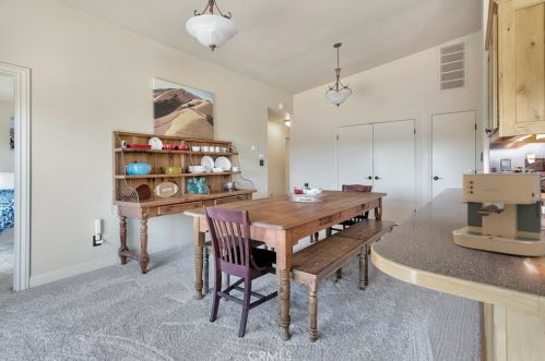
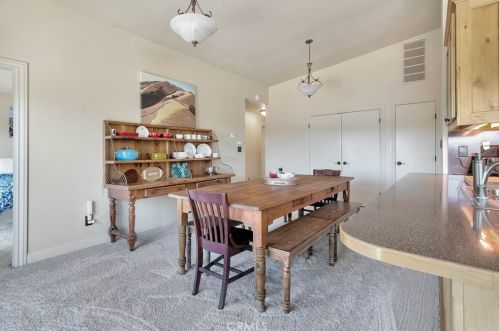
- coffee maker (497, 206)
